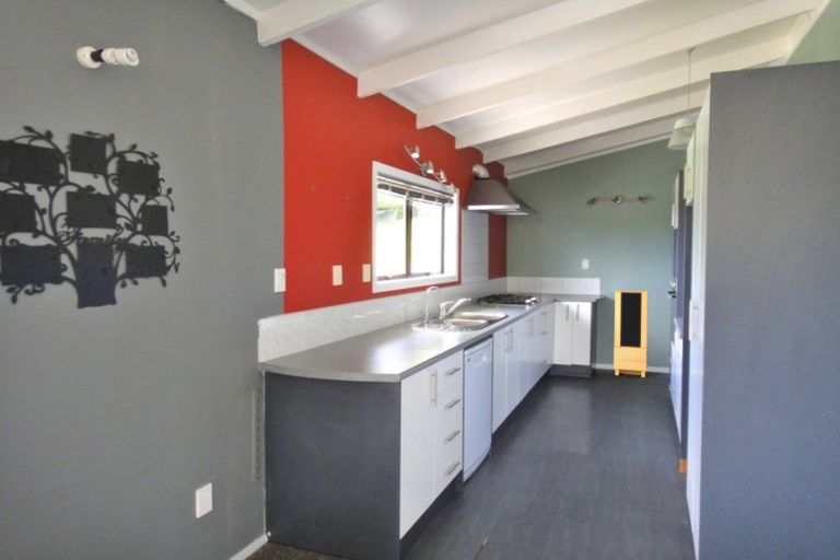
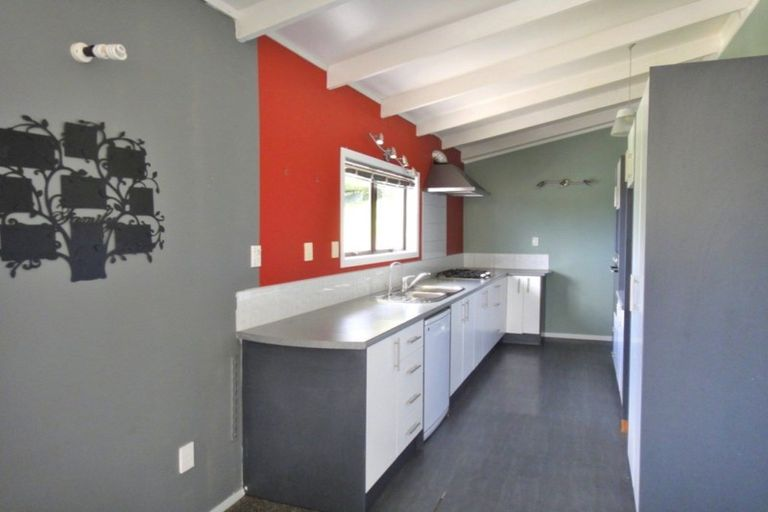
- storage cabinet (630, 332)
